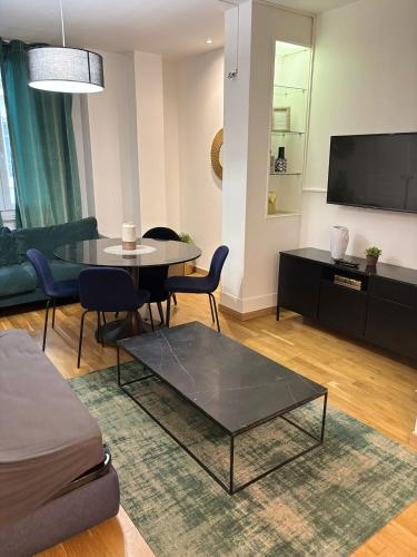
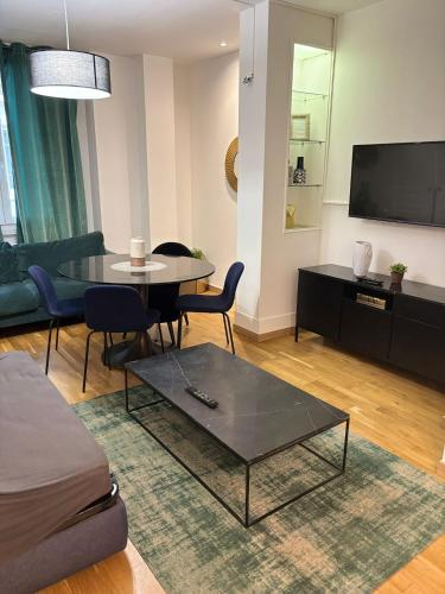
+ remote control (201, 396)
